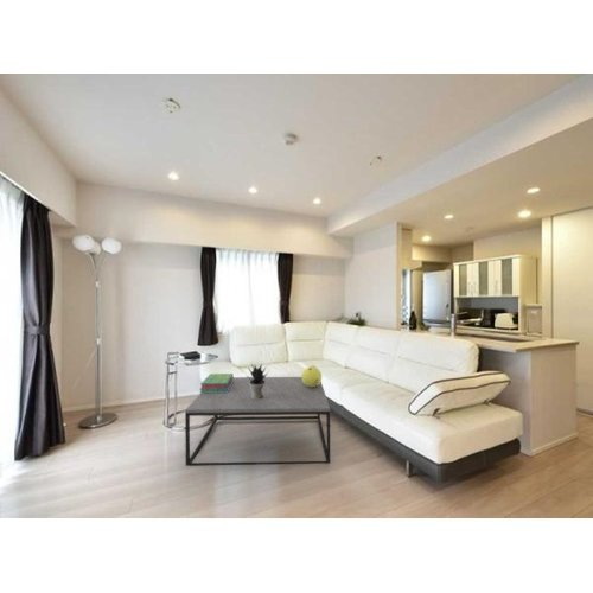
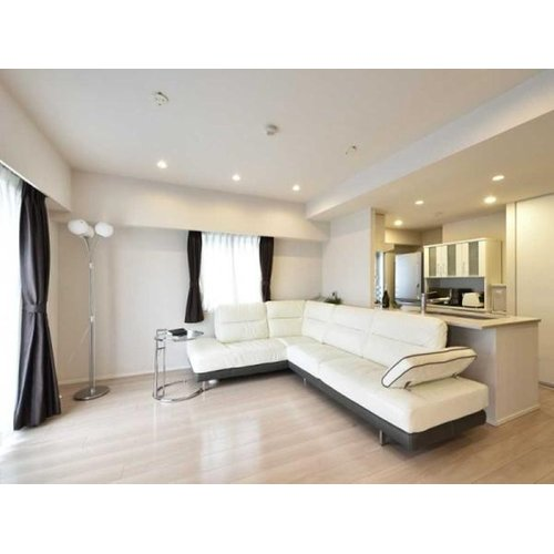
- coffee table (263, 414)
- stack of books (217, 382)
- decorative sphere (311, 376)
- potted plant (257, 378)
